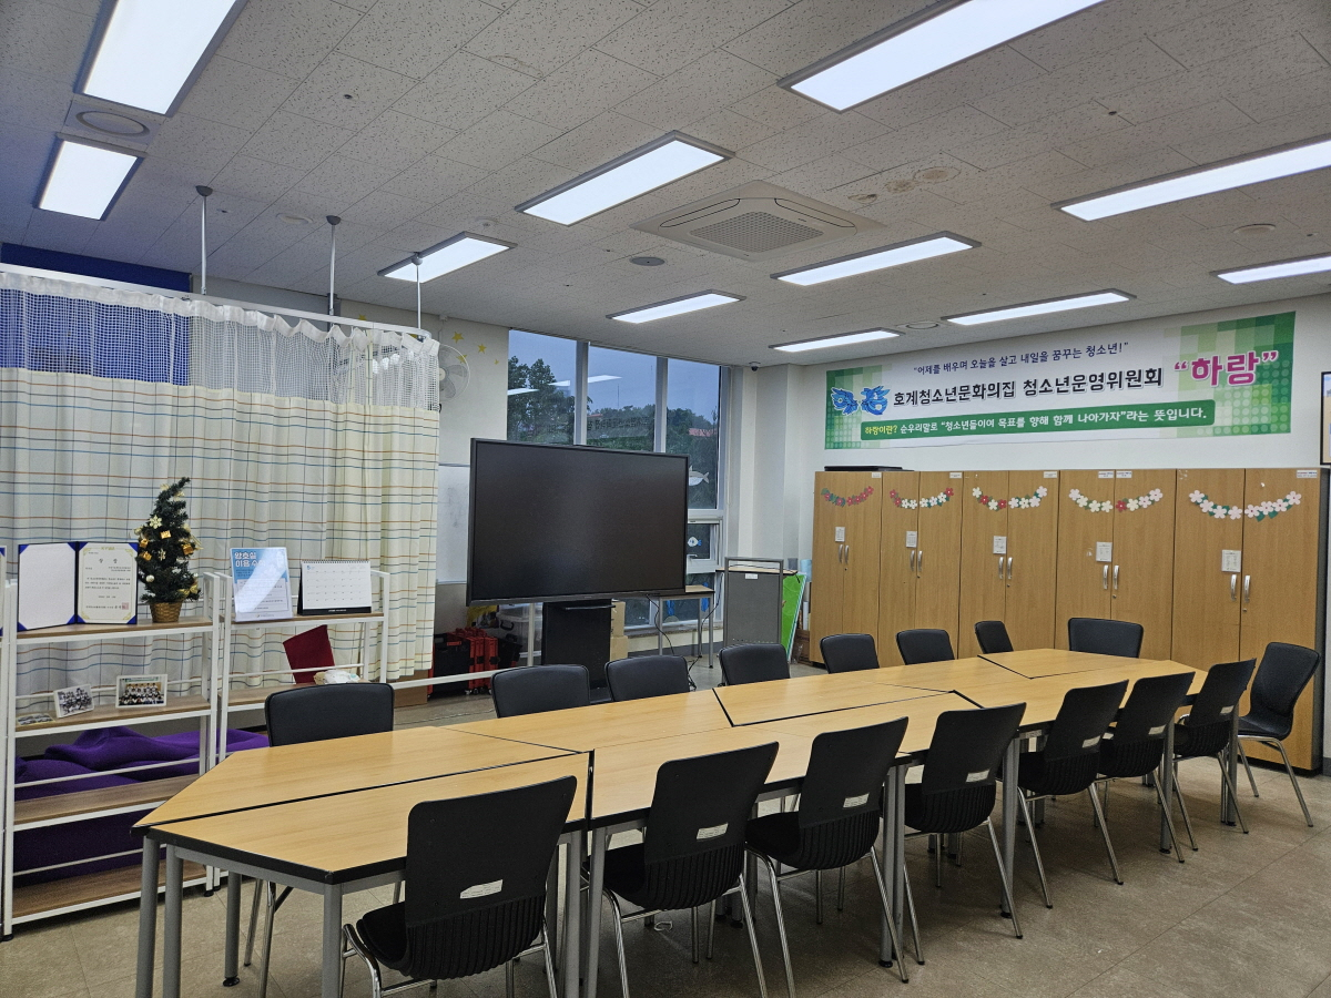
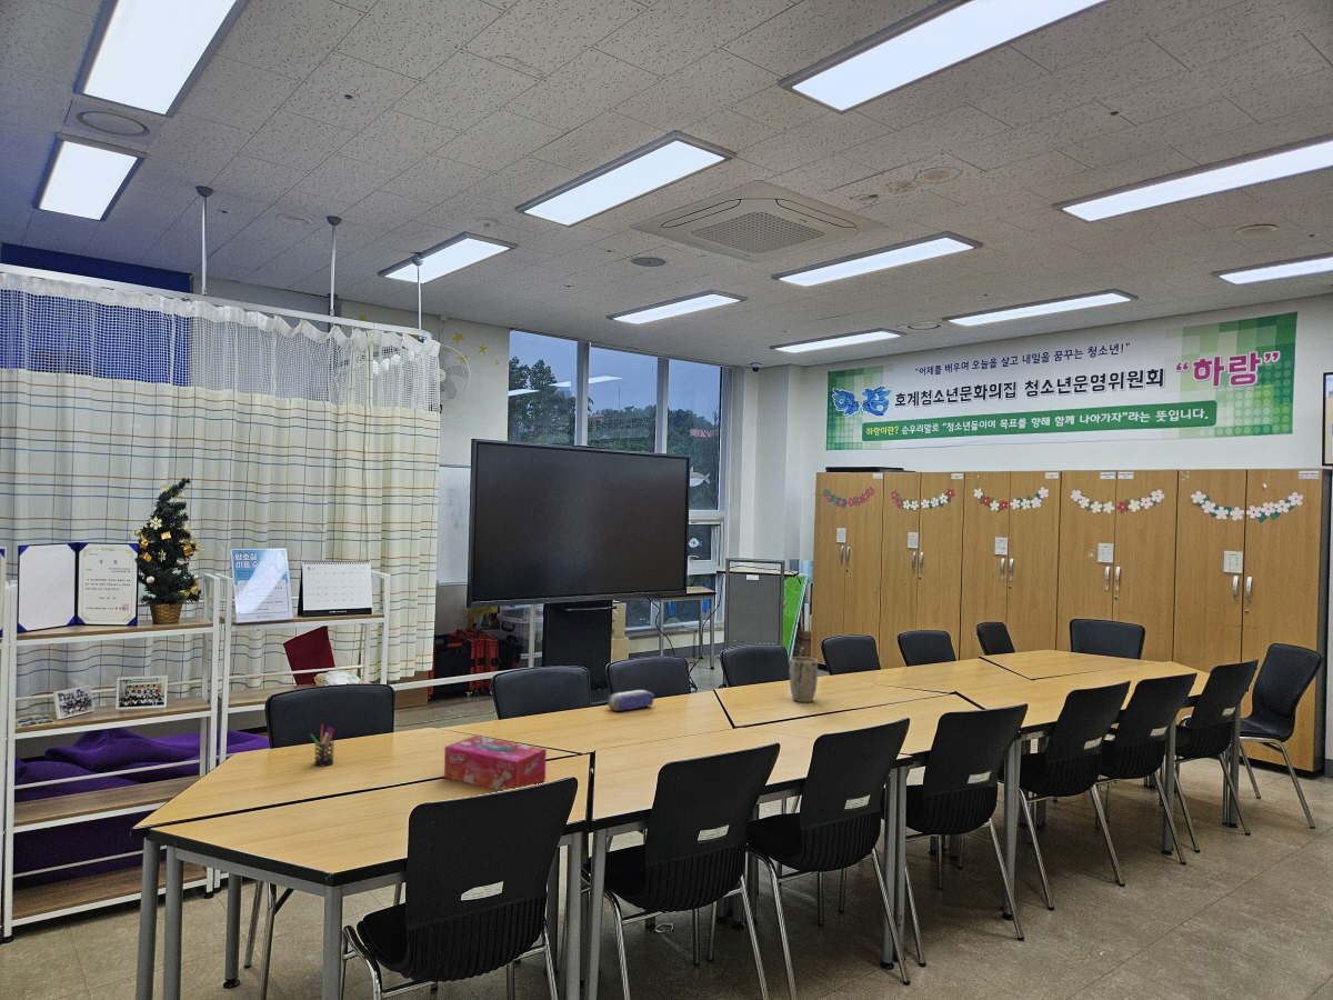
+ pencil case (630, 699)
+ tissue box (494, 763)
+ pen holder (321, 744)
+ plant pot (802, 679)
